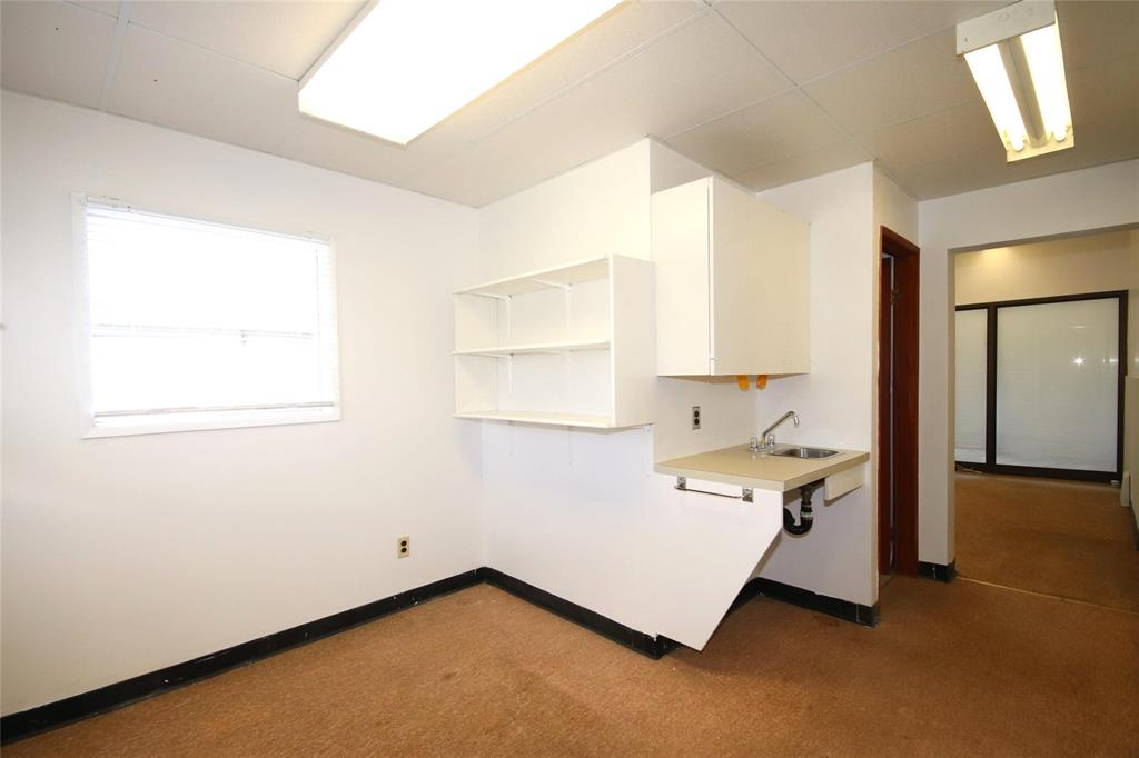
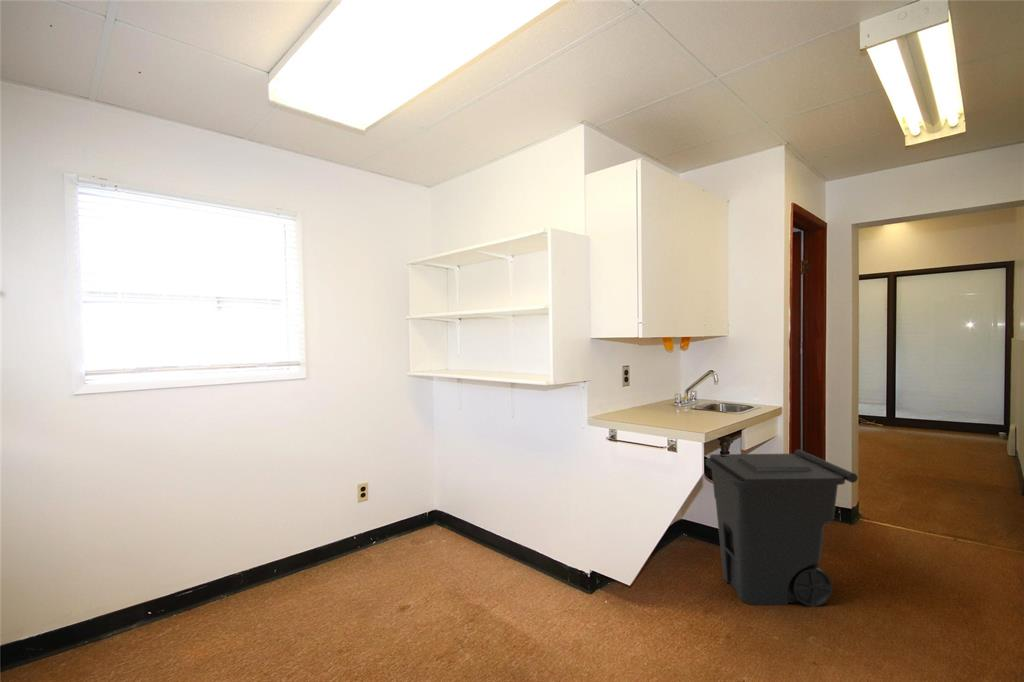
+ trash can (776, 524)
